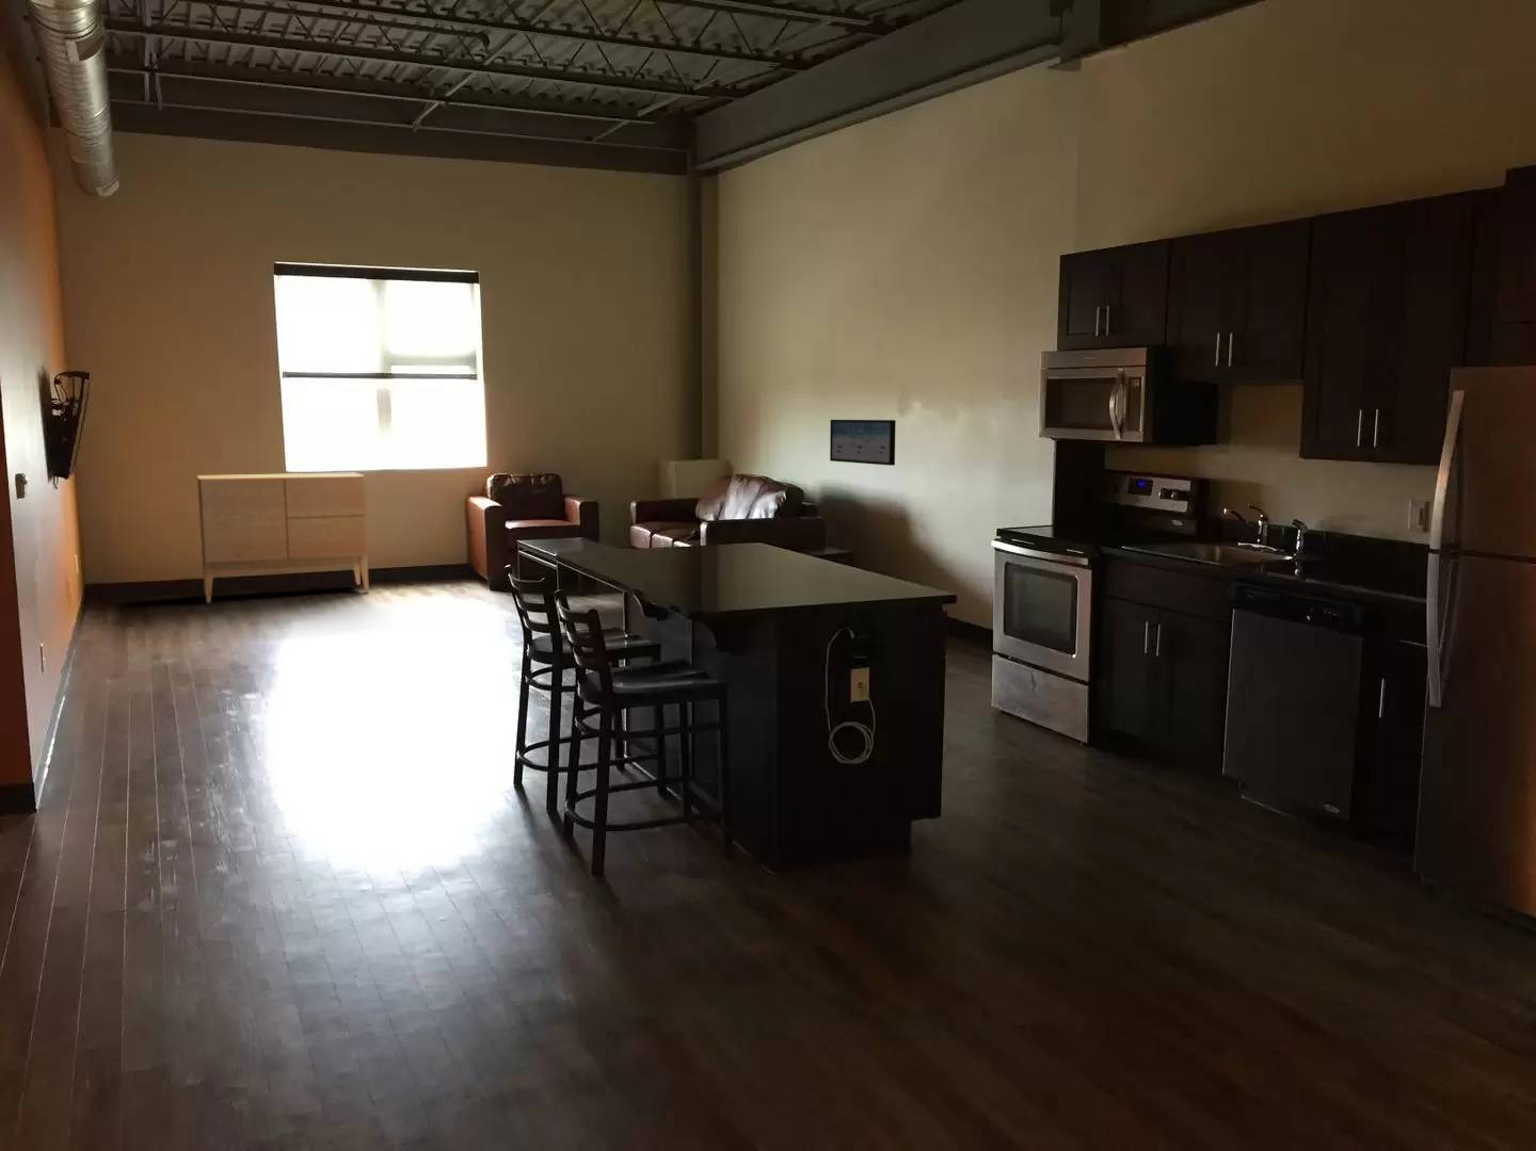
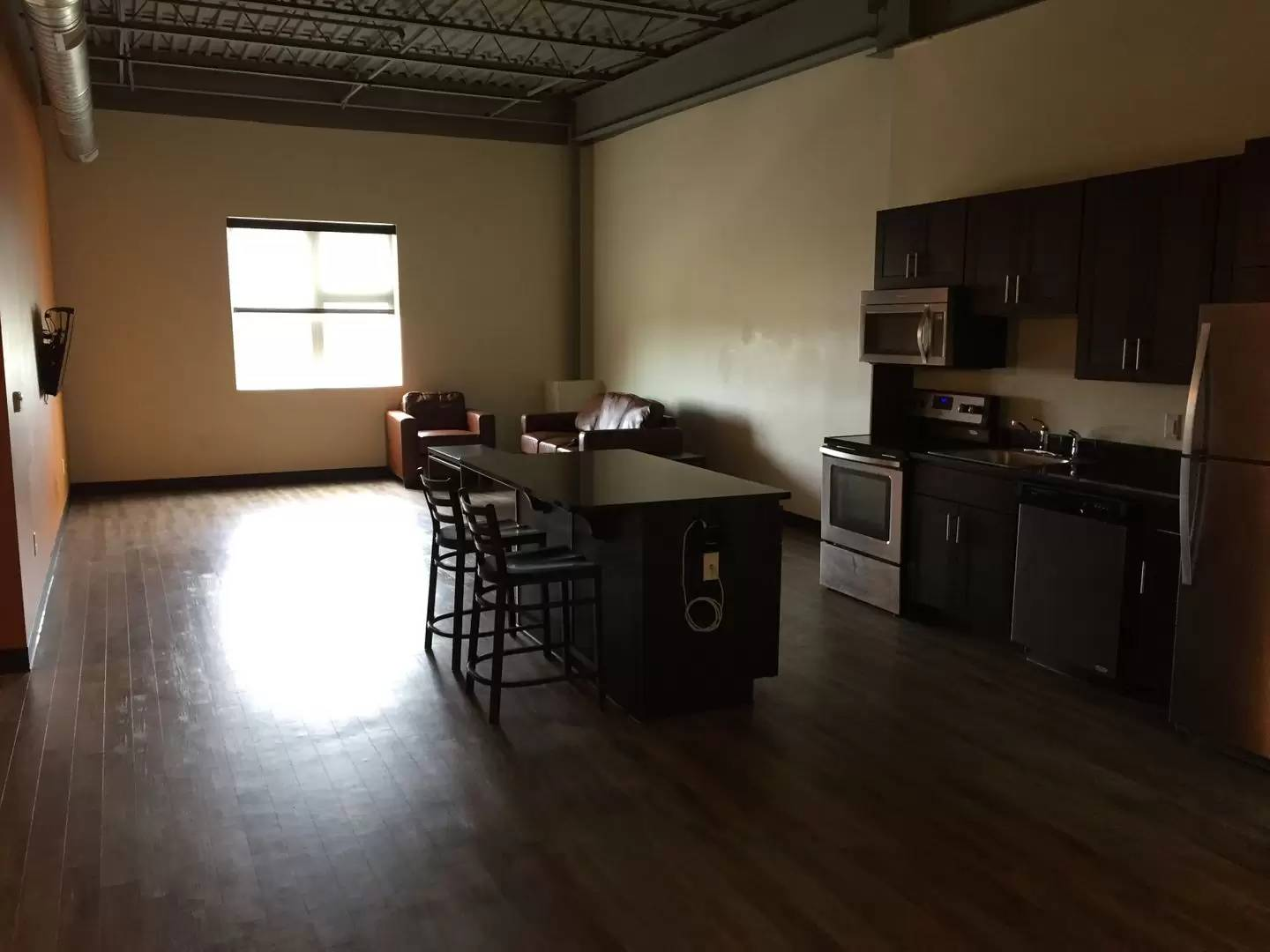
- sideboard (284, 534)
- wall art (861, 441)
